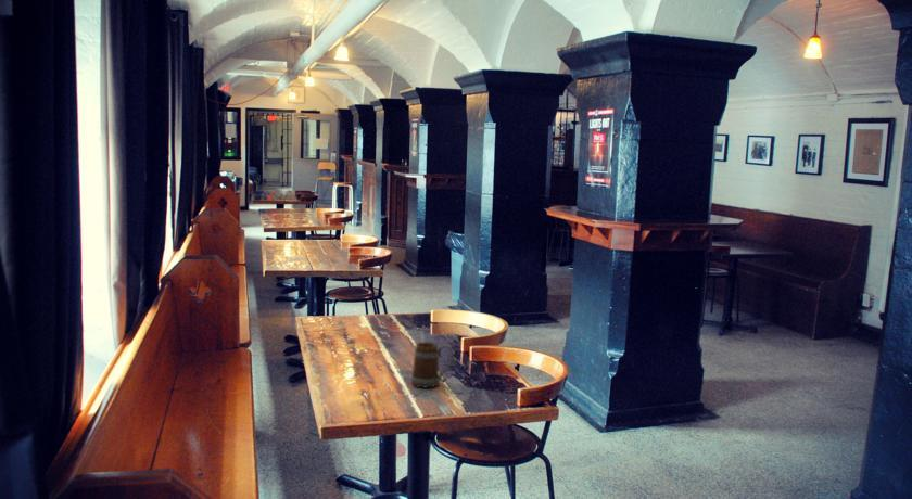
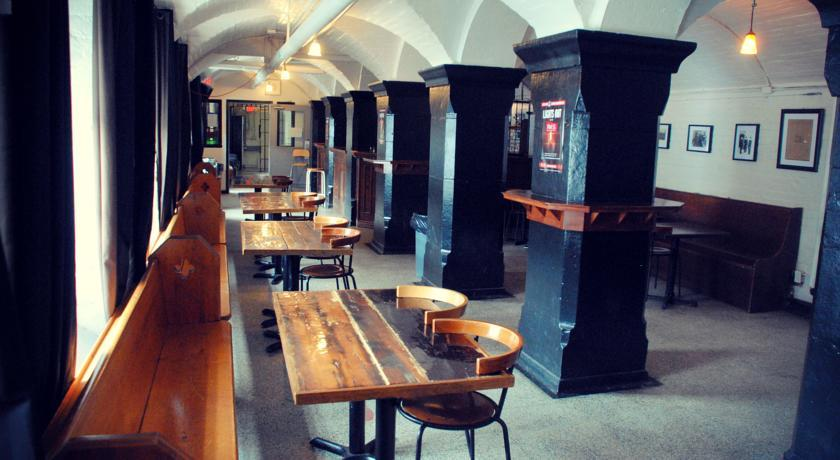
- beer mug (432, 363)
